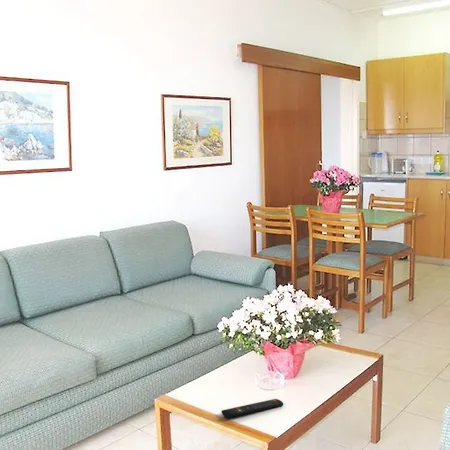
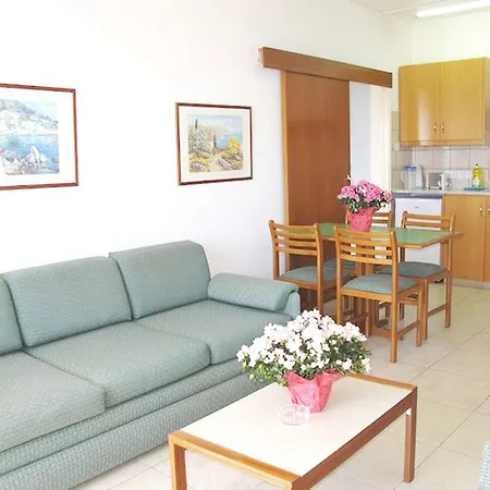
- remote control (253, 408)
